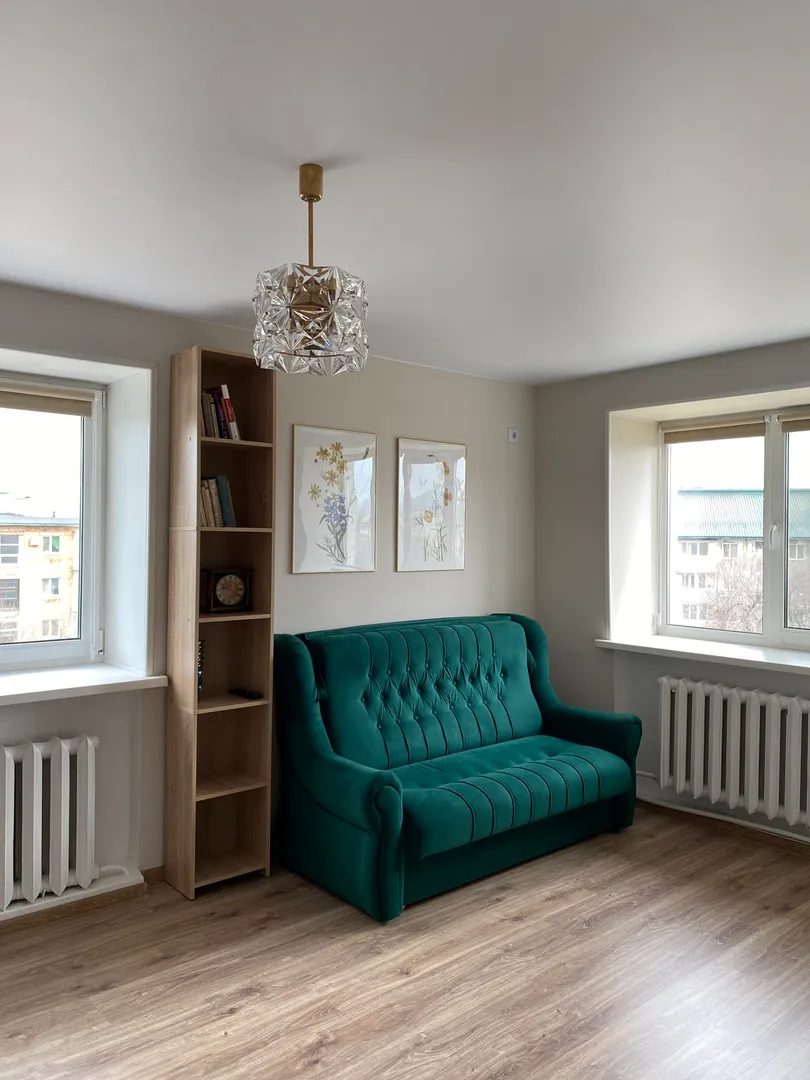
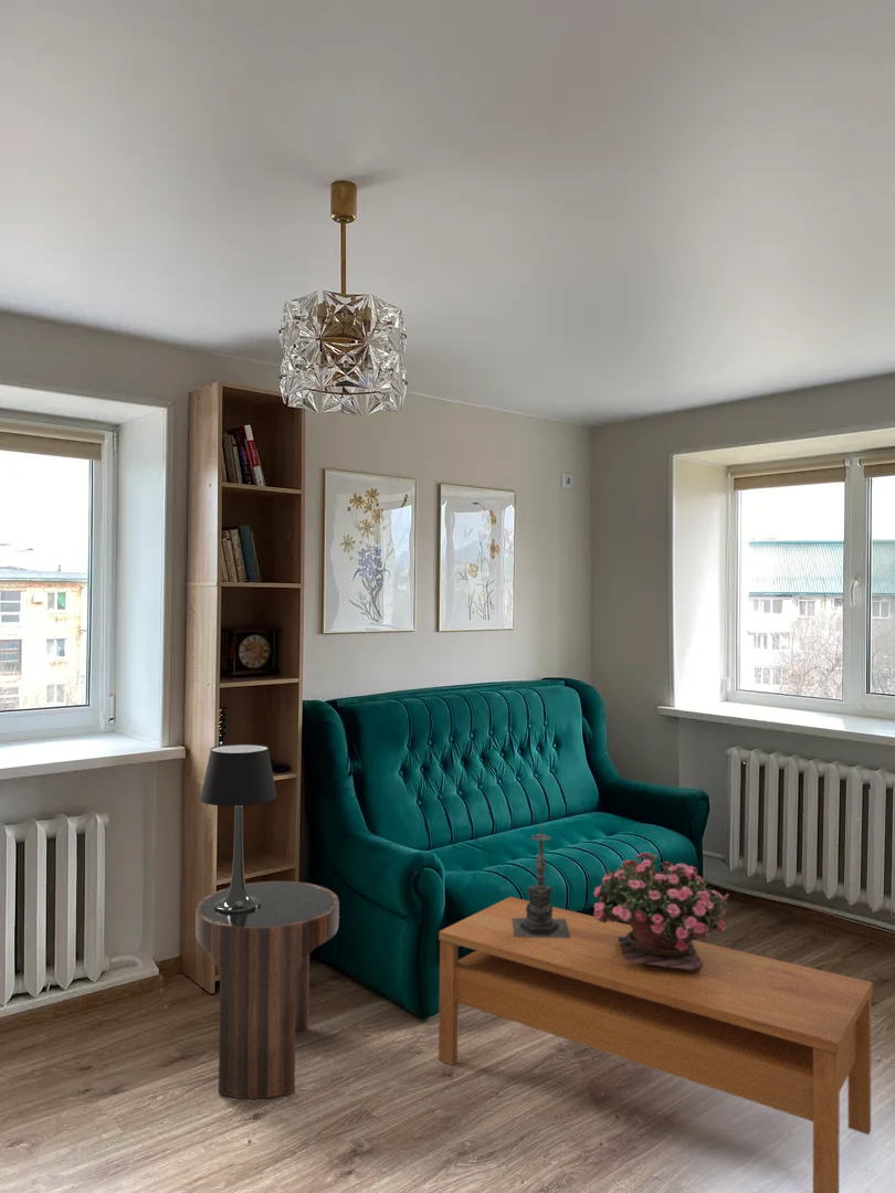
+ side table (267, 980)
+ potted flower (659, 906)
+ candle holder (540, 874)
+ coffee table (640, 1023)
+ table lamp (238, 825)
